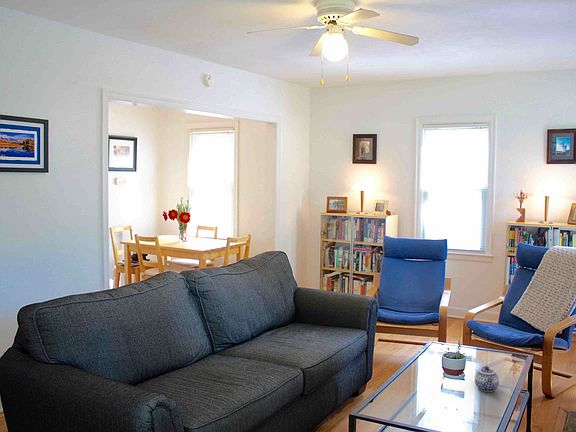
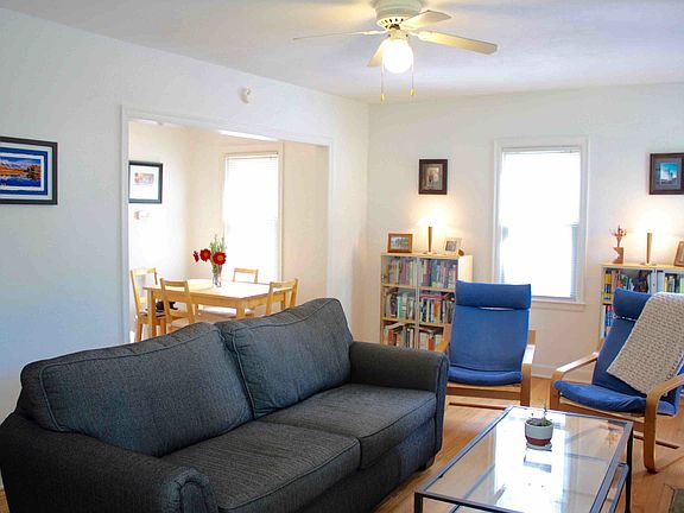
- teapot (486, 377)
